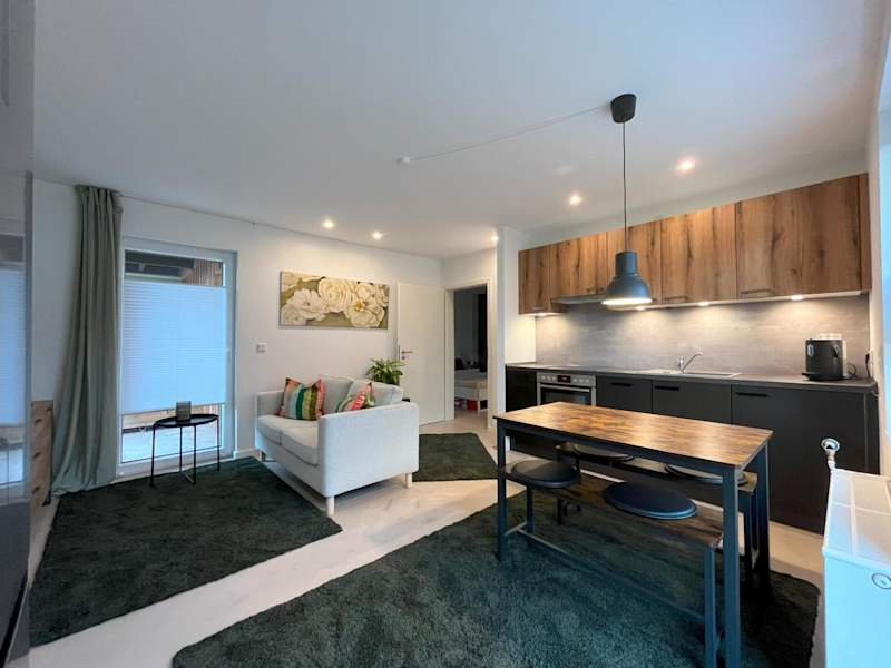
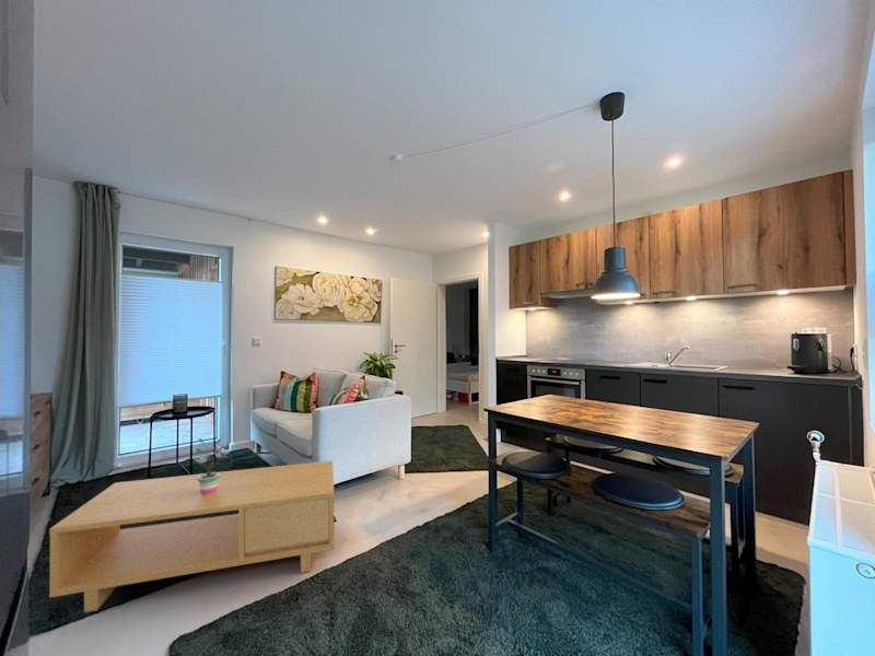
+ potted plant (211, 461)
+ coffee table (220, 523)
